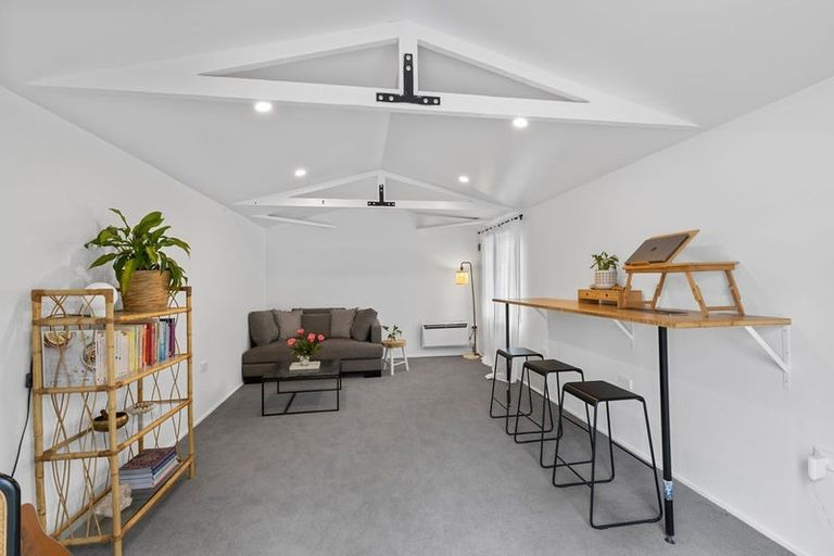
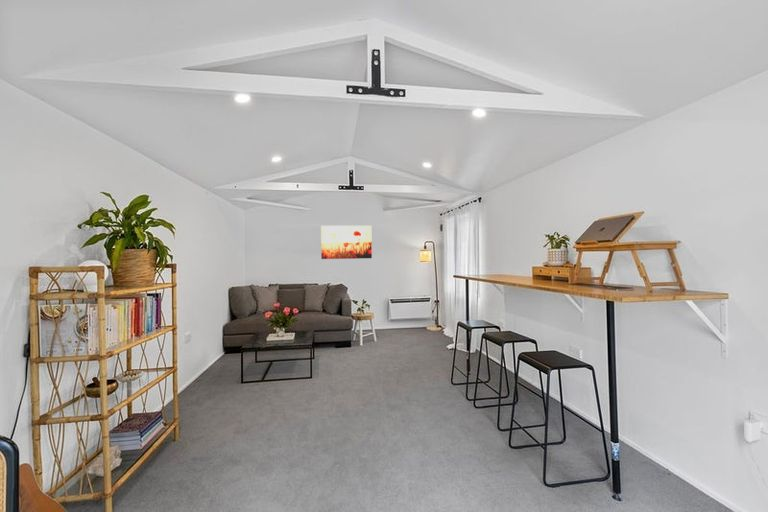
+ wall art (346, 242)
